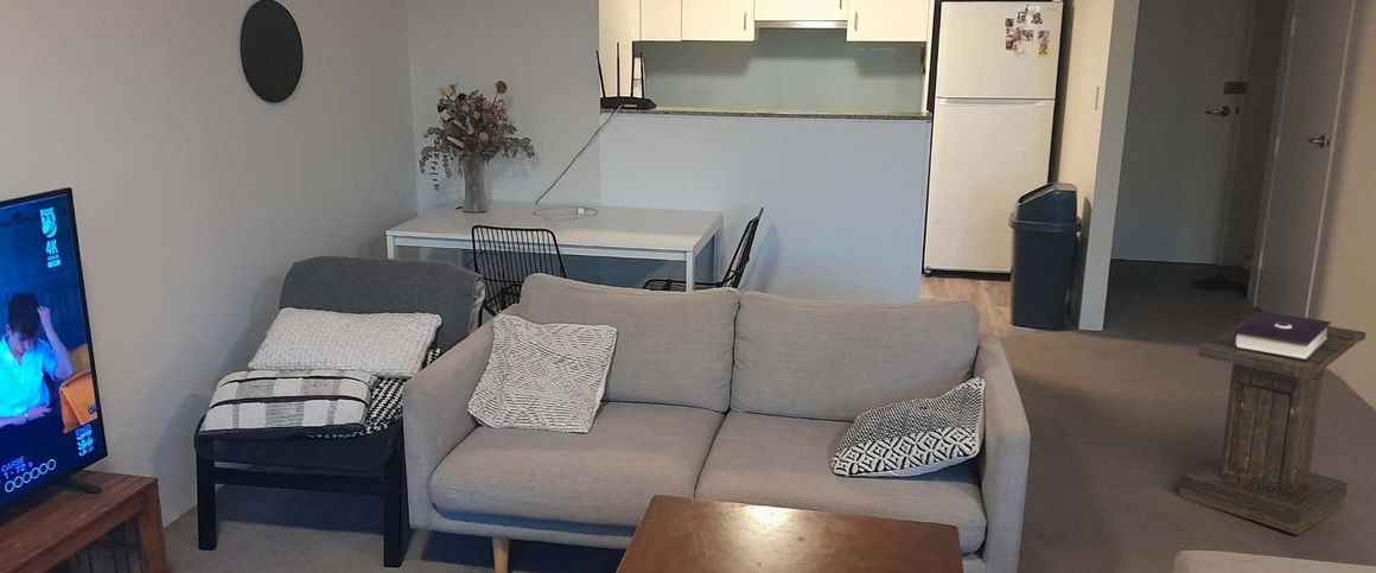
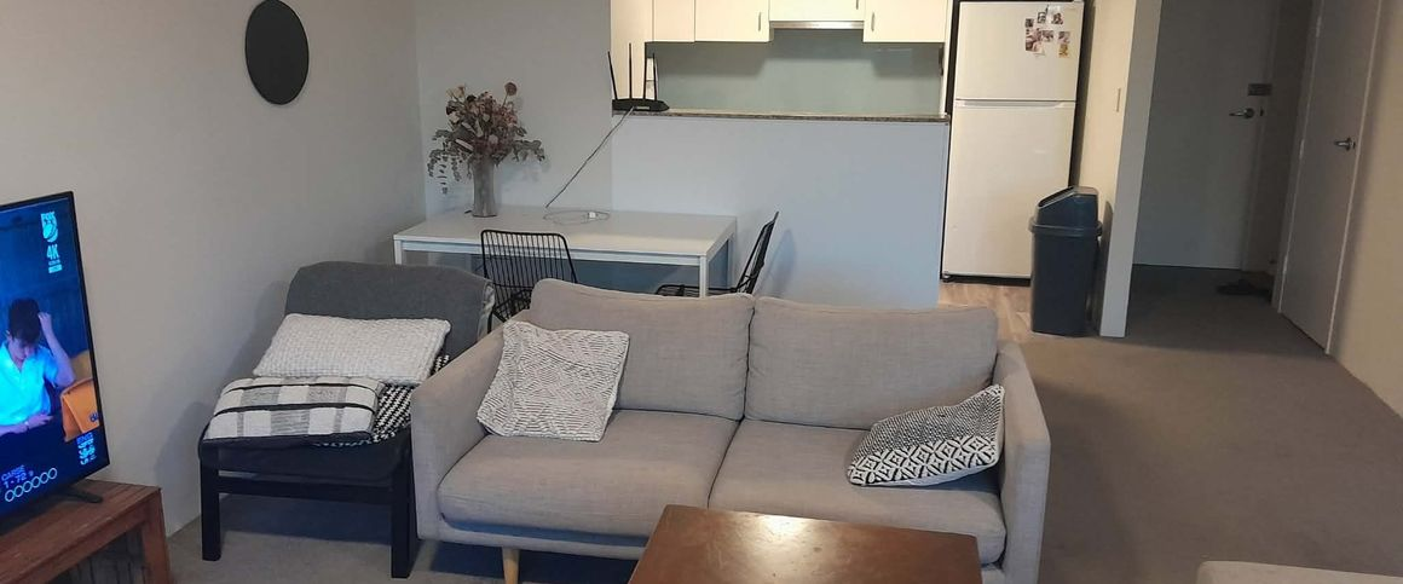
- lectern (1273, 410)
